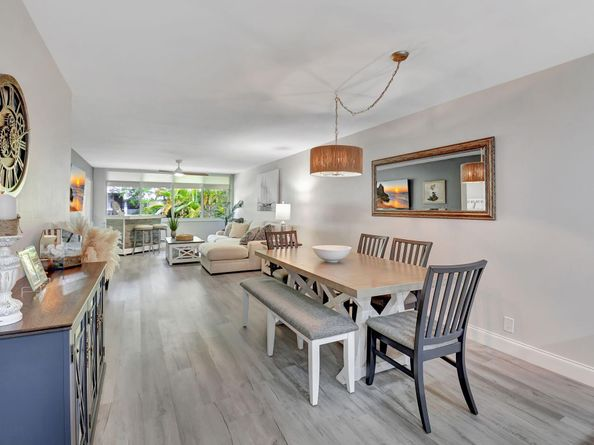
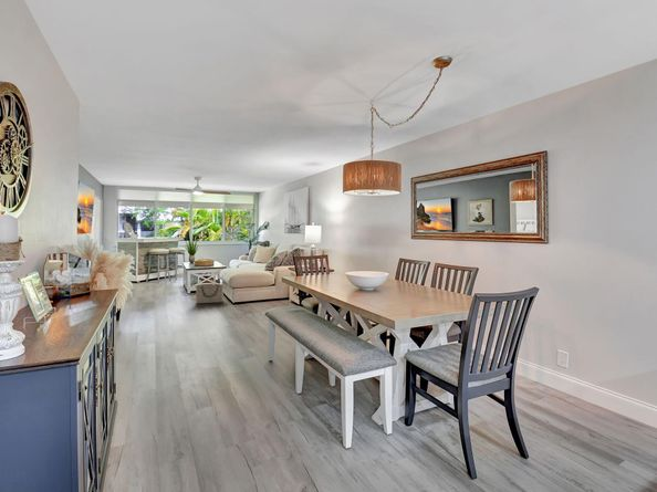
+ basket (209, 293)
